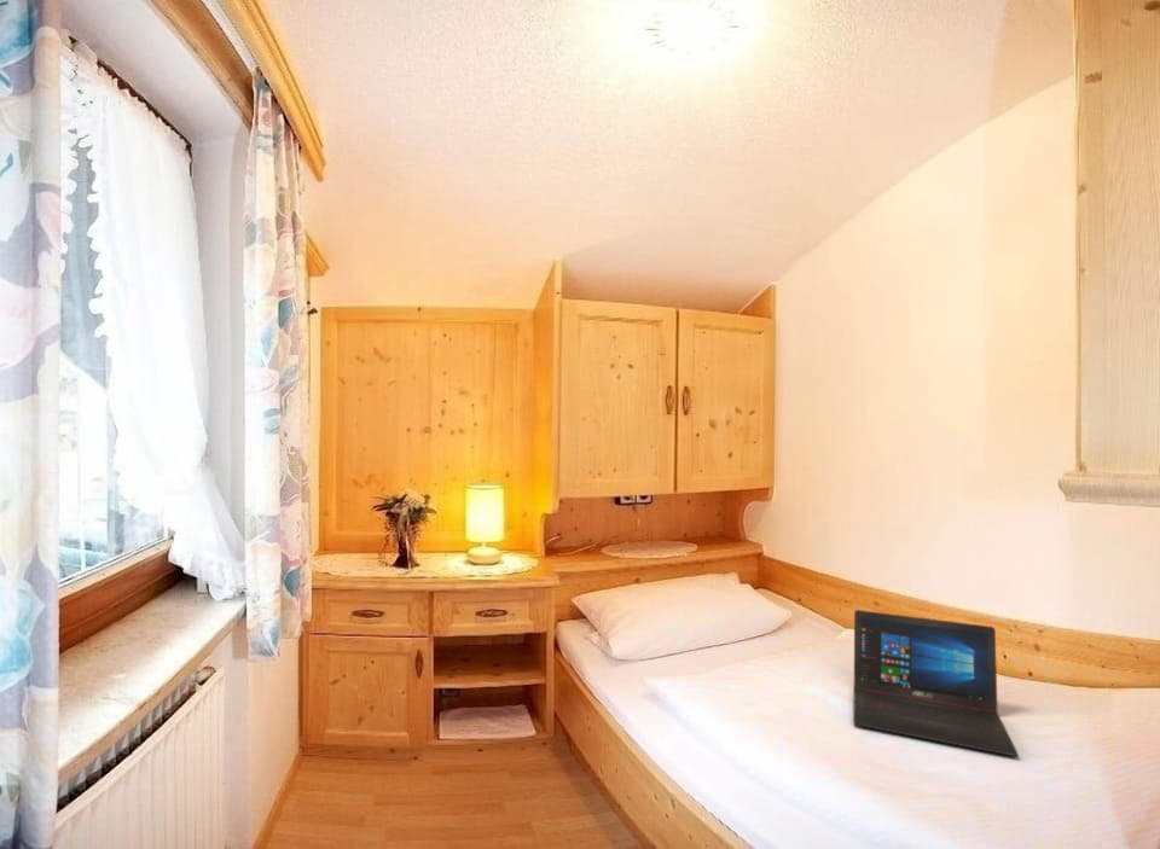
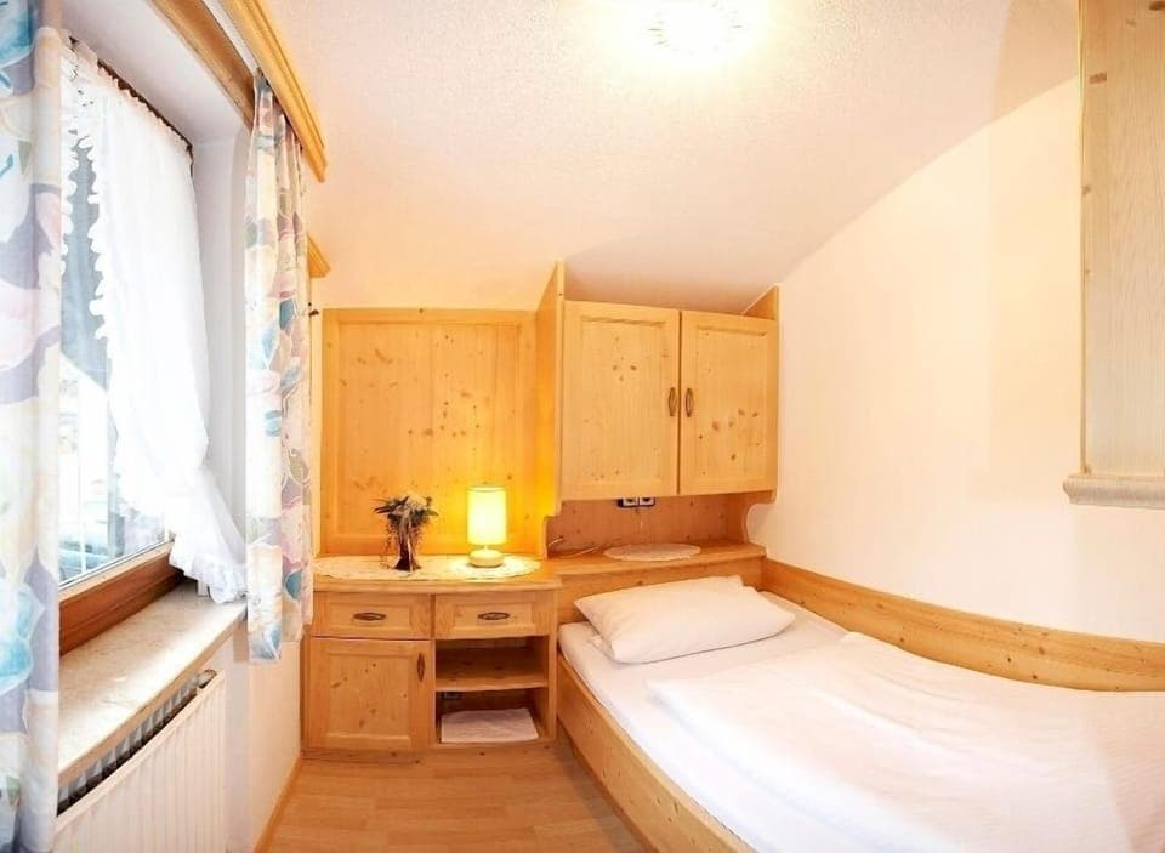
- laptop (926, 675)
